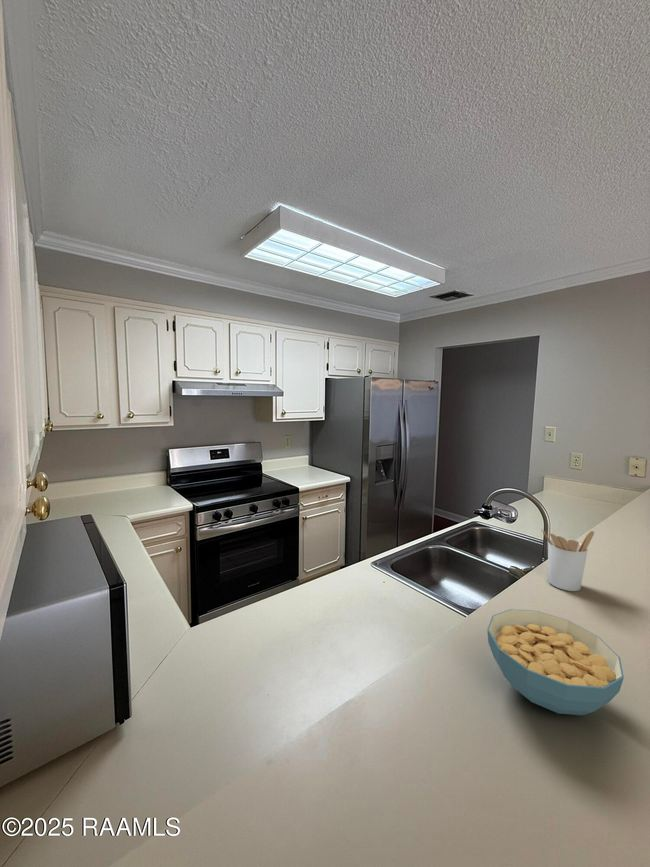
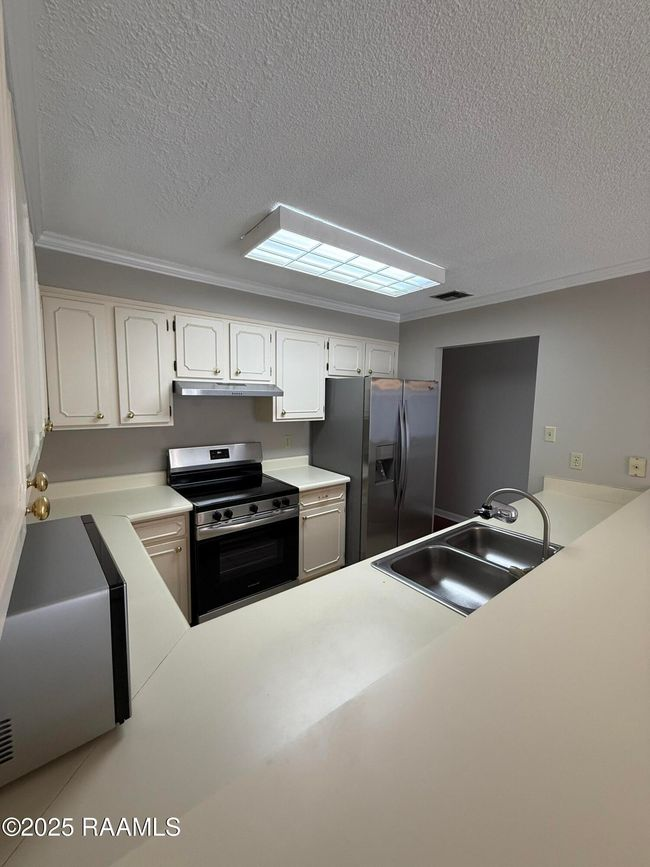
- cereal bowl (547, 668)
- utensil holder (565, 557)
